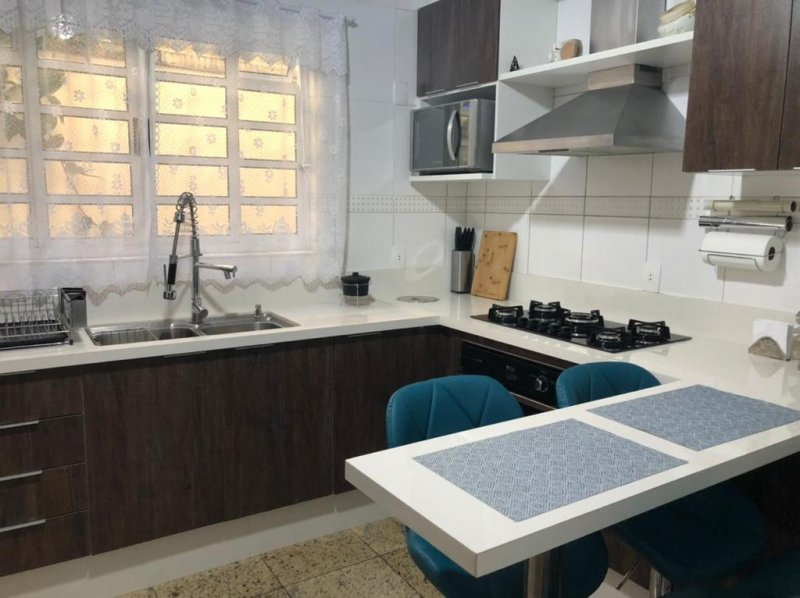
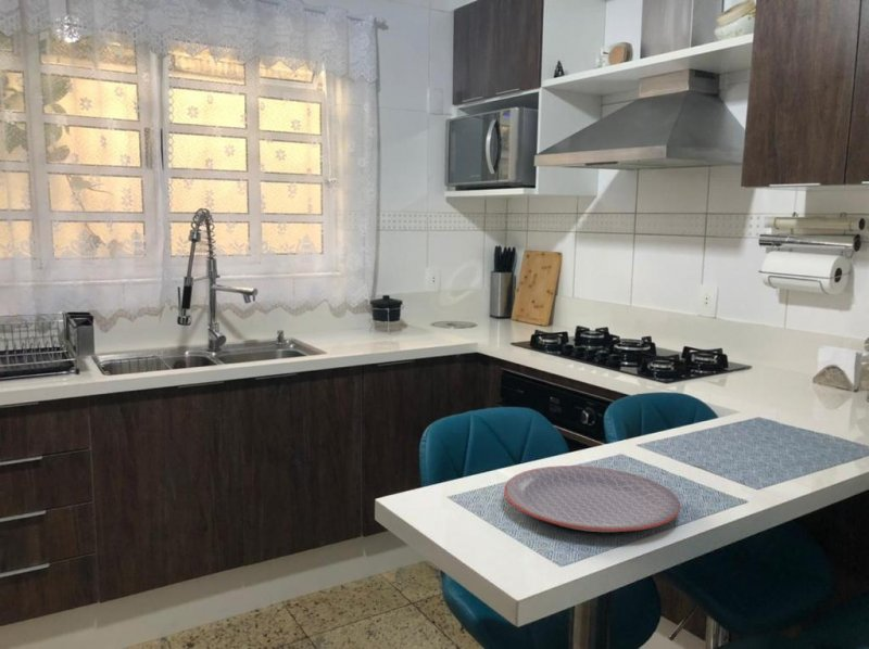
+ plate (589, 499)
